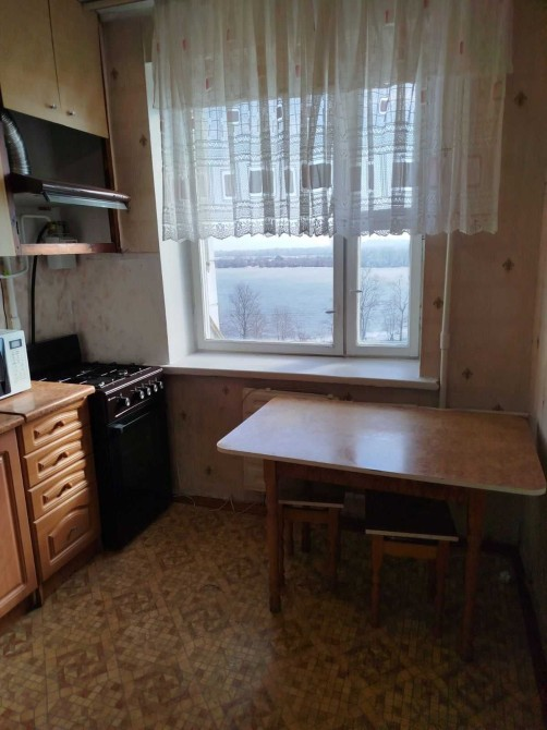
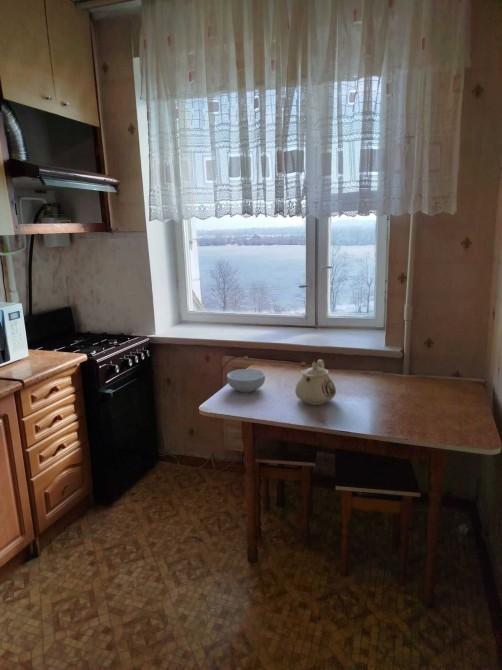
+ cereal bowl (246, 381)
+ teapot (315, 381)
